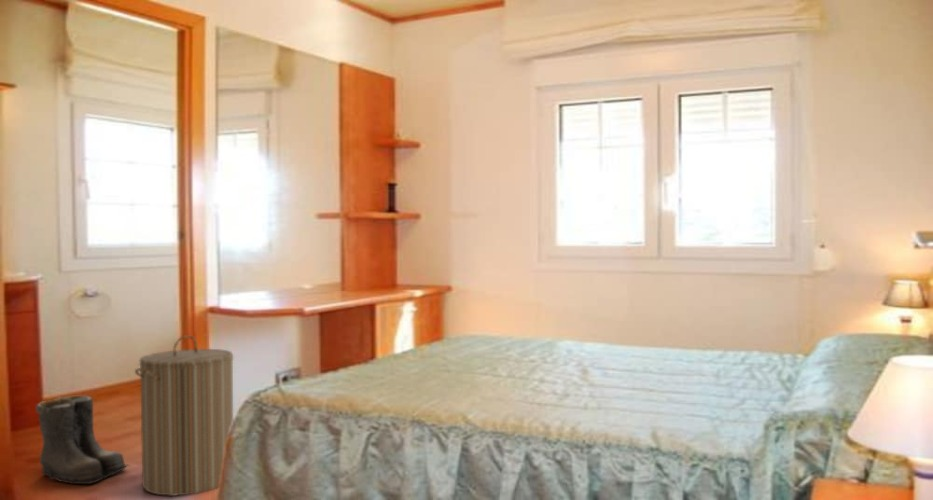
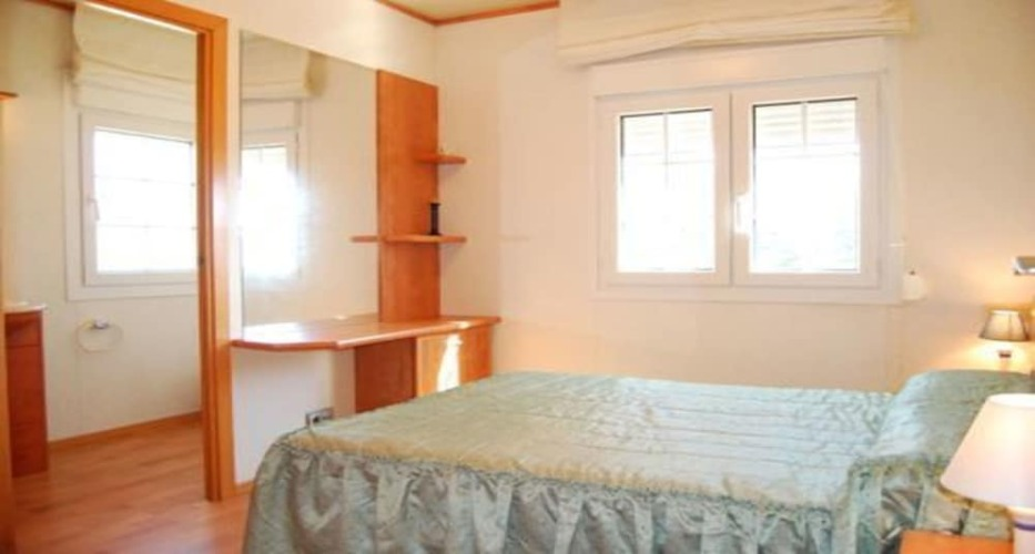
- boots (79, 436)
- laundry hamper (188, 408)
